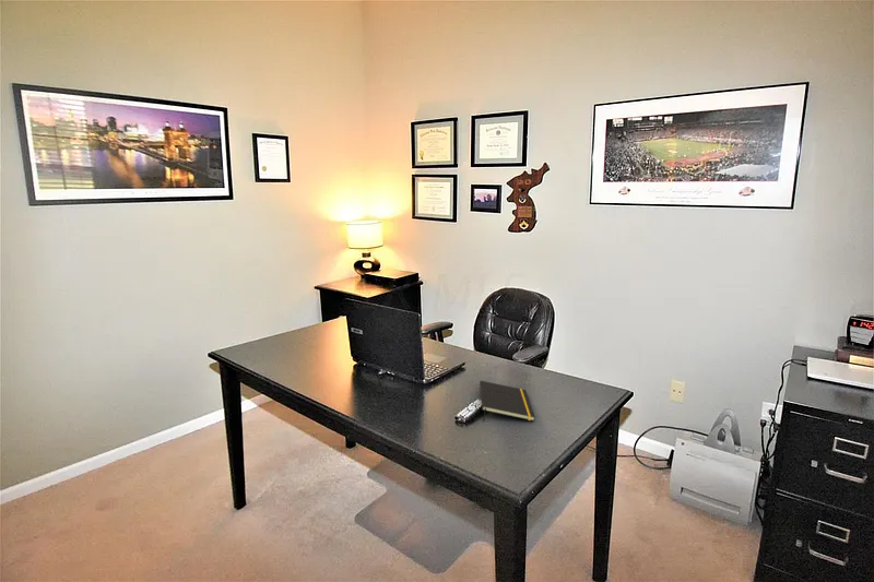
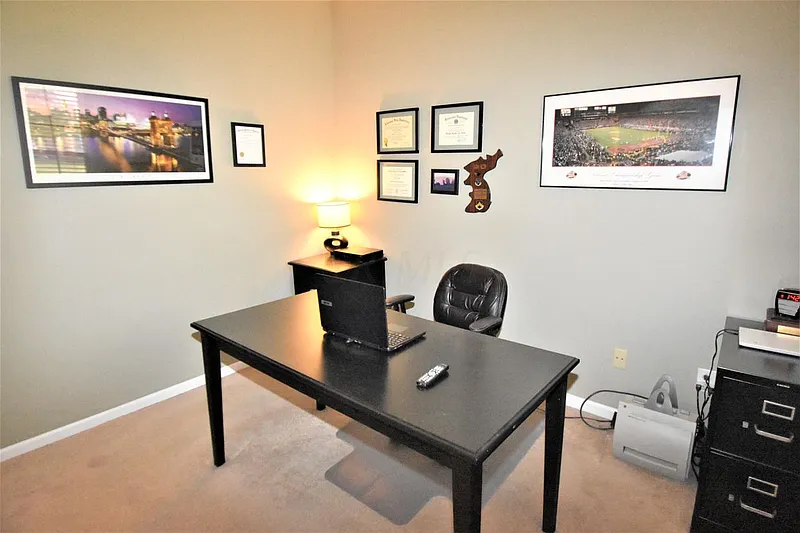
- notepad (505, 399)
